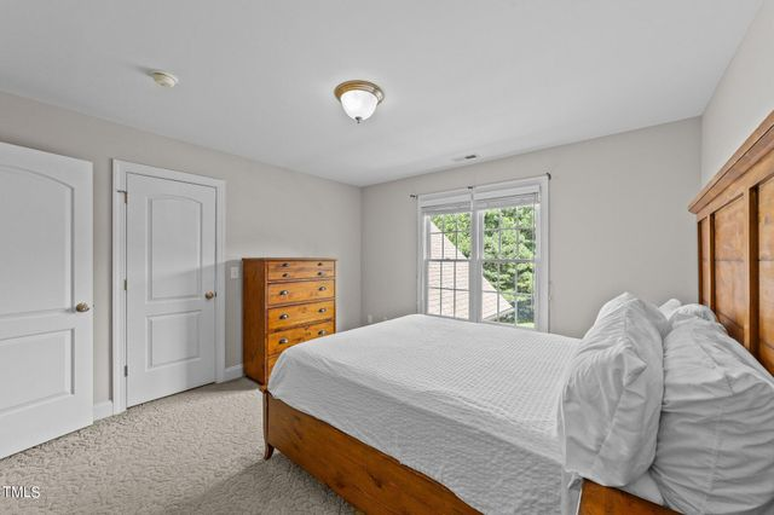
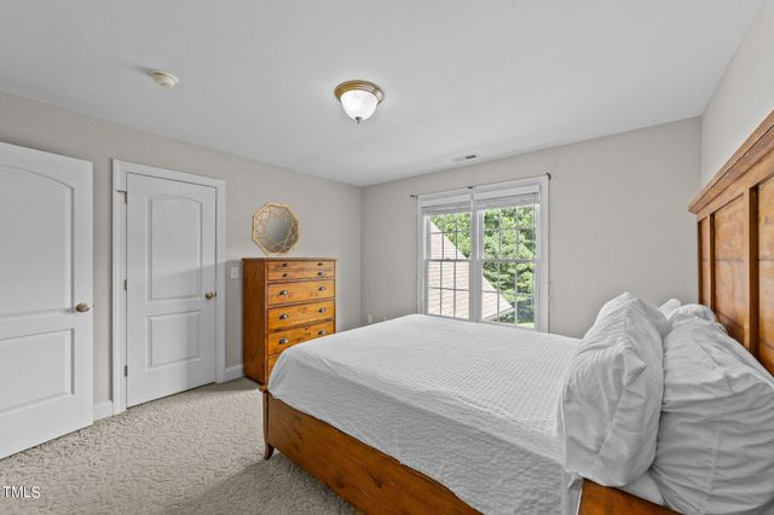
+ home mirror (277, 230)
